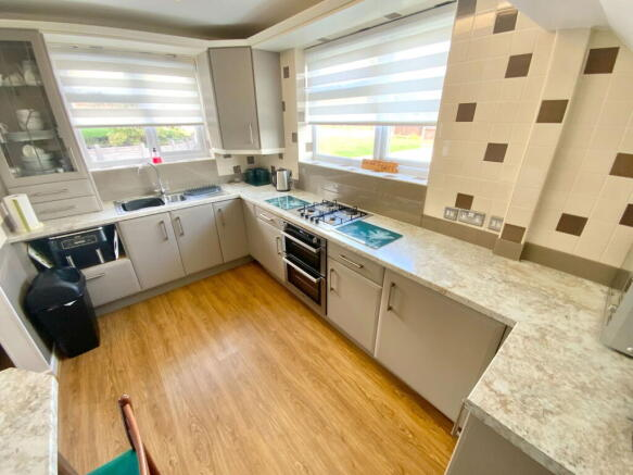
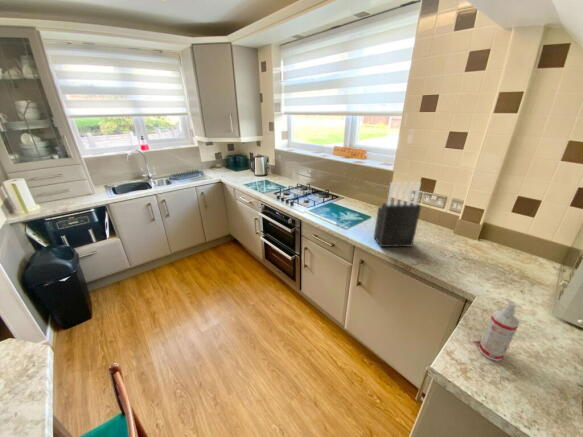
+ spray bottle (500, 328)
+ knife block (396, 212)
